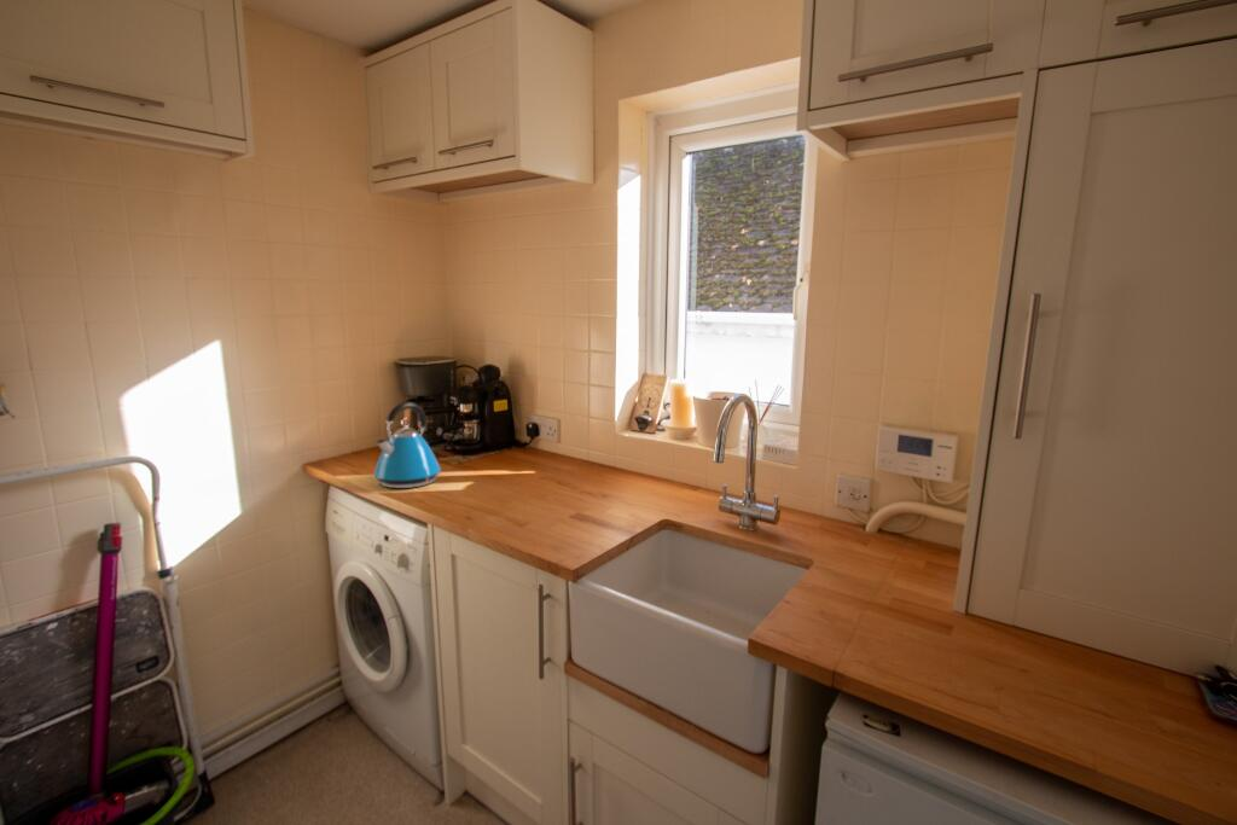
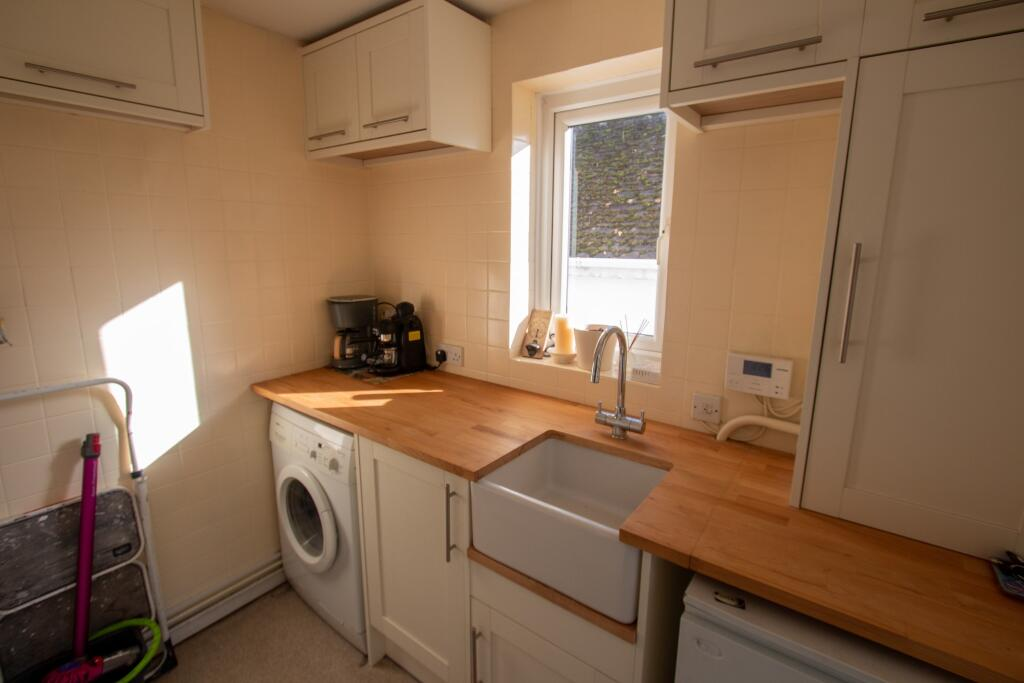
- kettle (407, 441)
